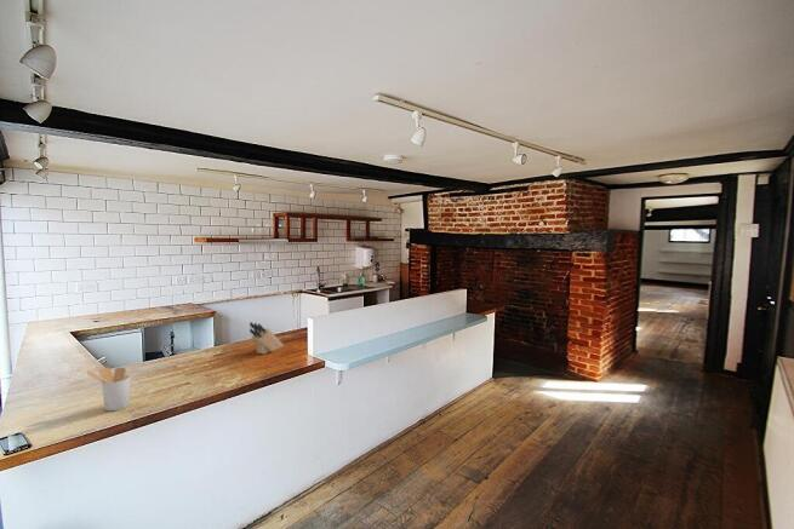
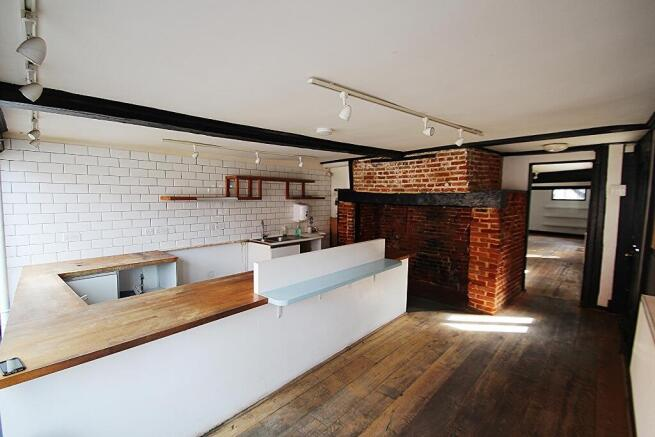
- knife block (265, 334)
- utensil holder (108, 387)
